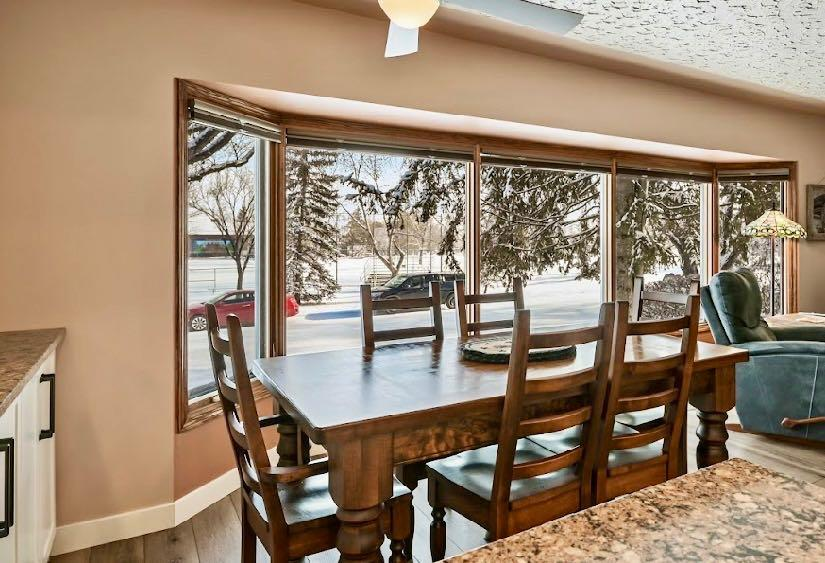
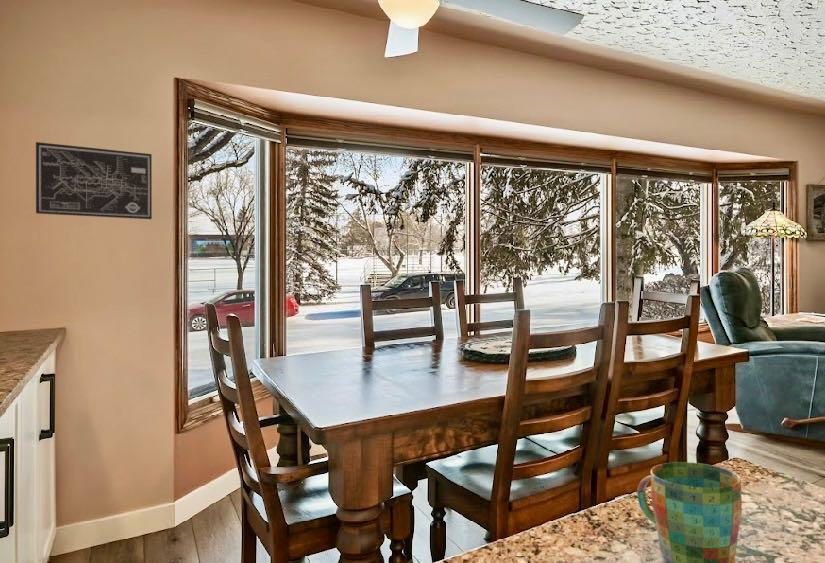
+ mug (682, 510)
+ wall art (96, 182)
